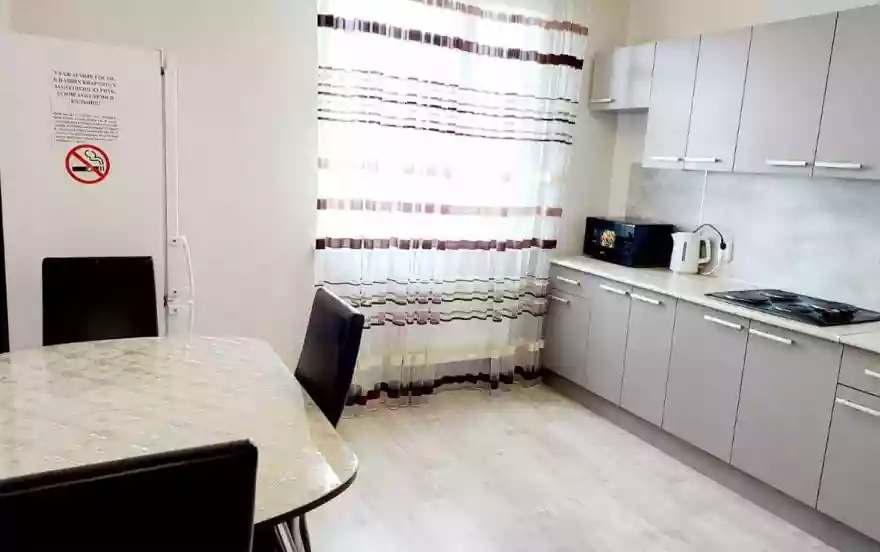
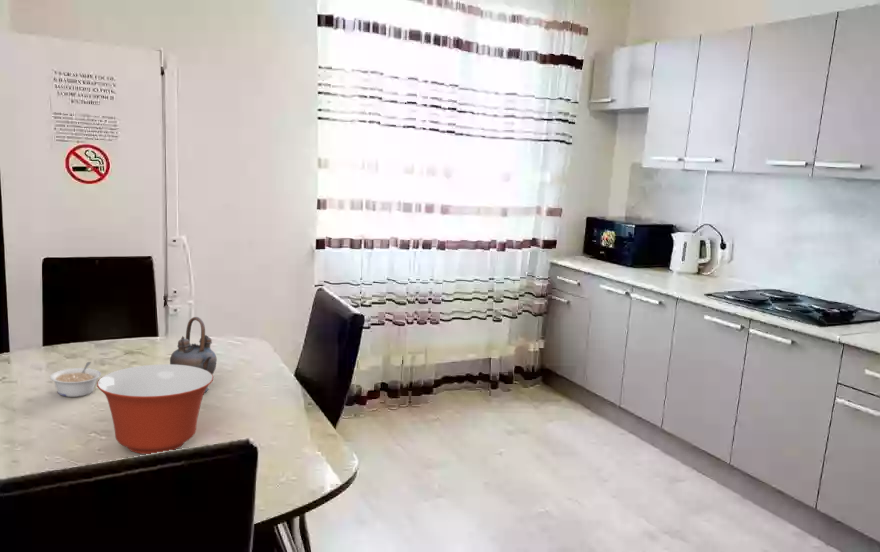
+ teapot (196, 355)
+ legume (75, 381)
+ mixing bowl (156, 411)
